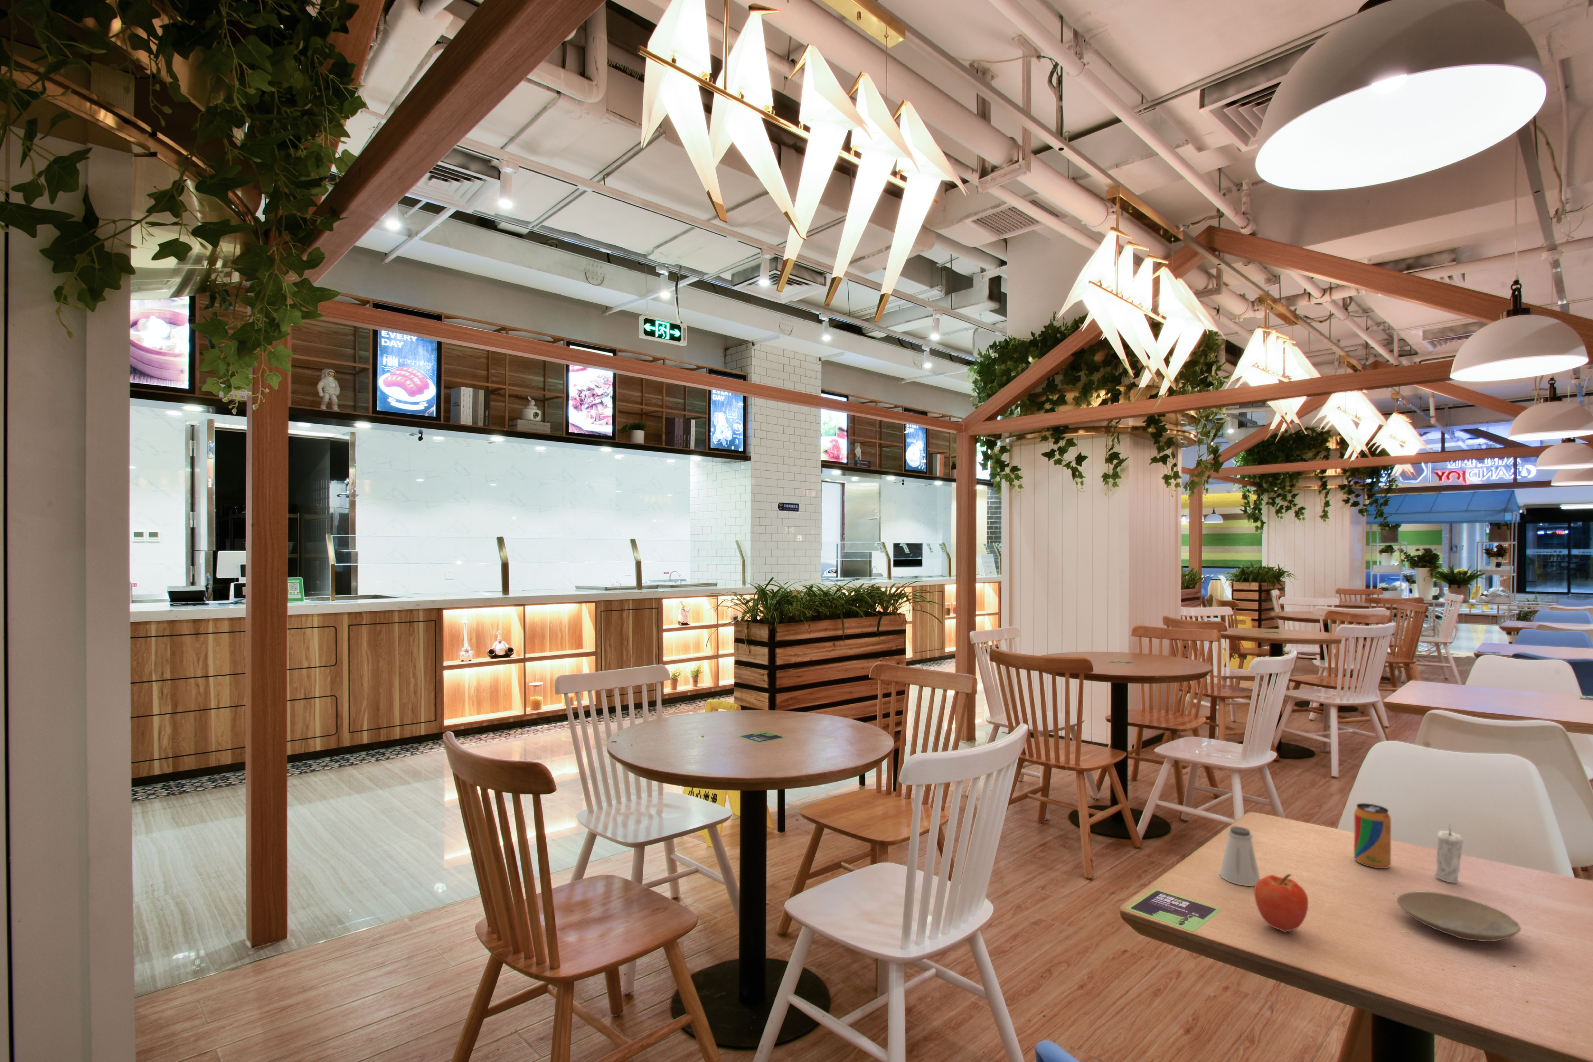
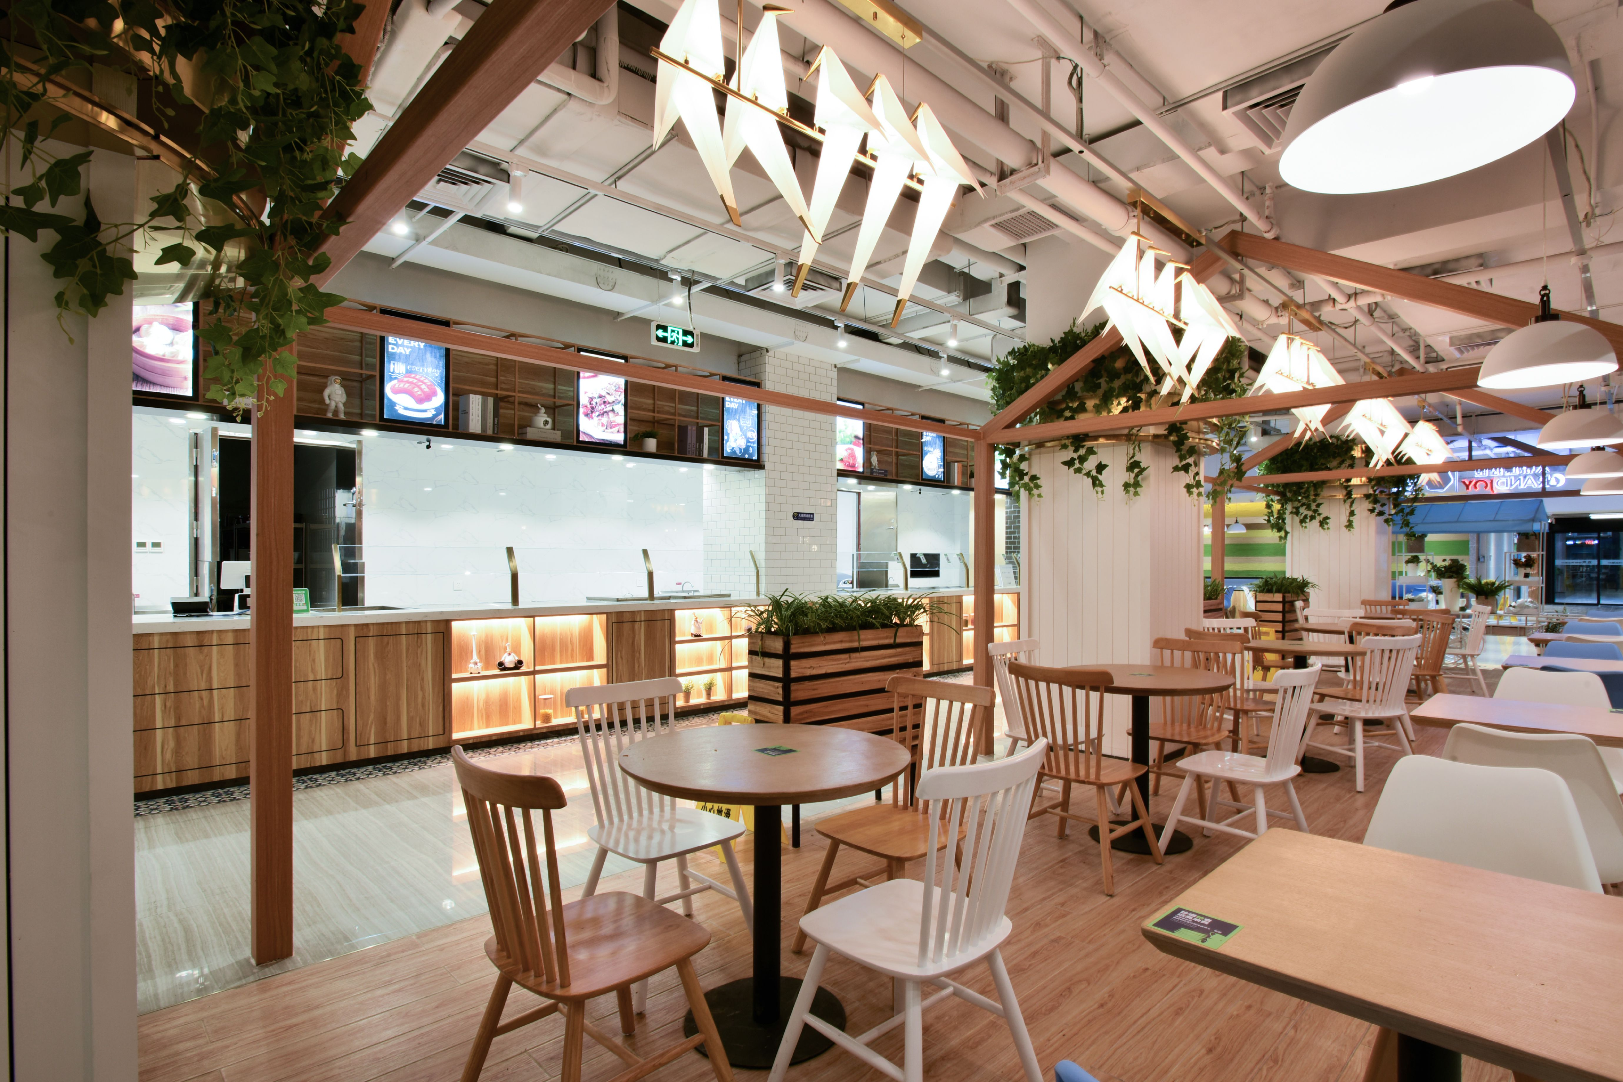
- apple (1281, 900)
- candle (1450, 851)
- plate (1456, 920)
- beverage can (1373, 834)
- saltshaker (1240, 853)
